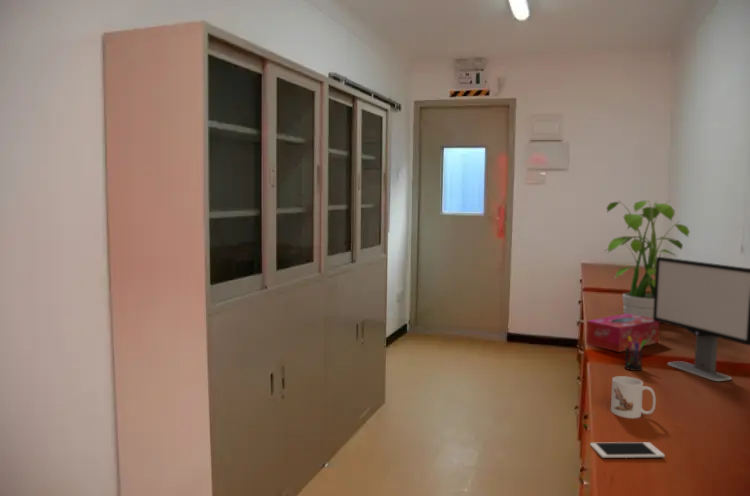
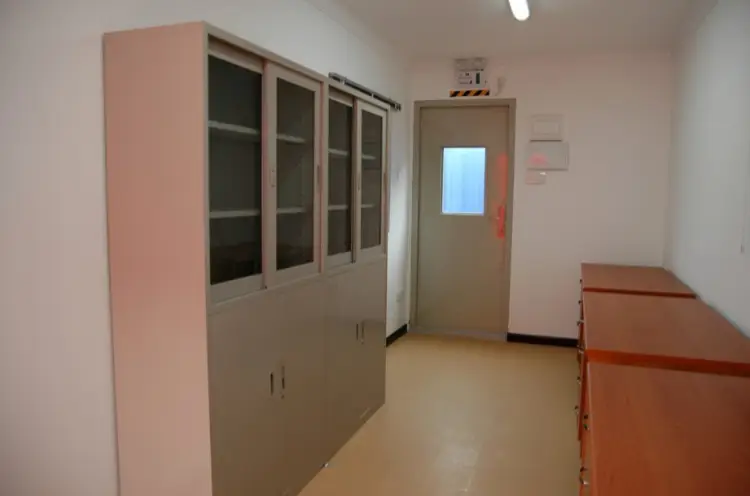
- potted plant (643, 259)
- mug (633, 398)
- tissue box (623, 331)
- pen holder (636, 352)
- computer monitor (702, 317)
- cell phone (626, 449)
